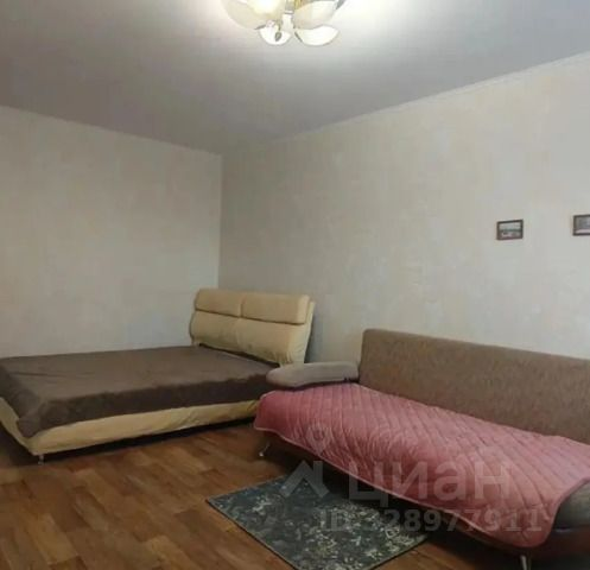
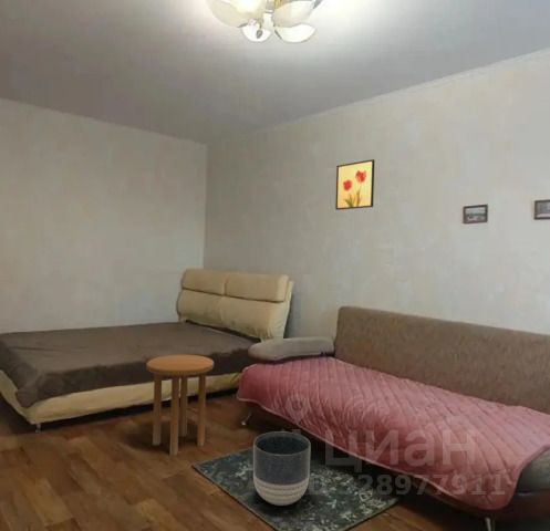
+ wall art (354, 185)
+ planter (281, 470)
+ side table (178, 403)
